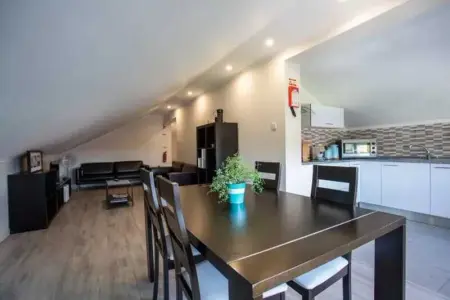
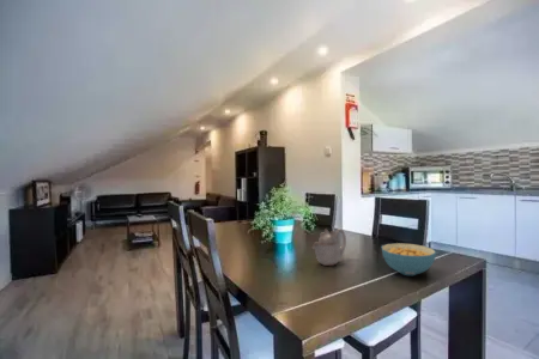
+ cereal bowl (407, 261)
+ teapot (329, 245)
